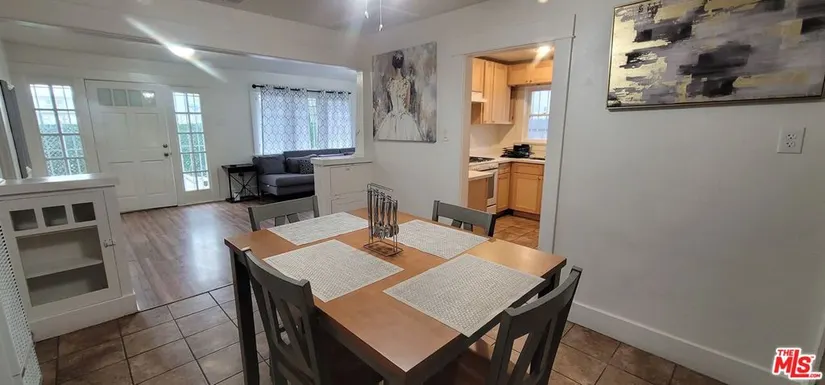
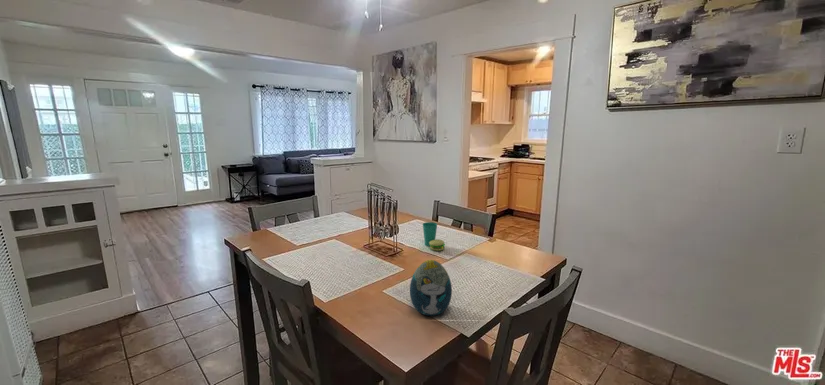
+ cup (433, 236)
+ decorative egg (430, 284)
